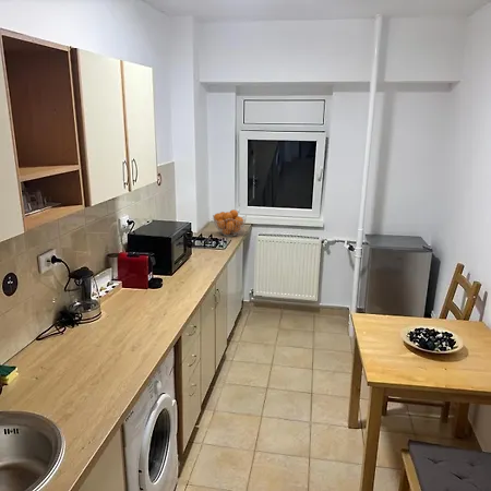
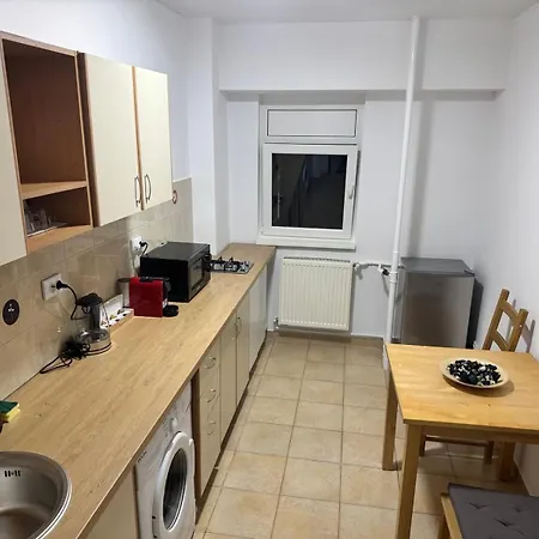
- fruit basket (229, 223)
